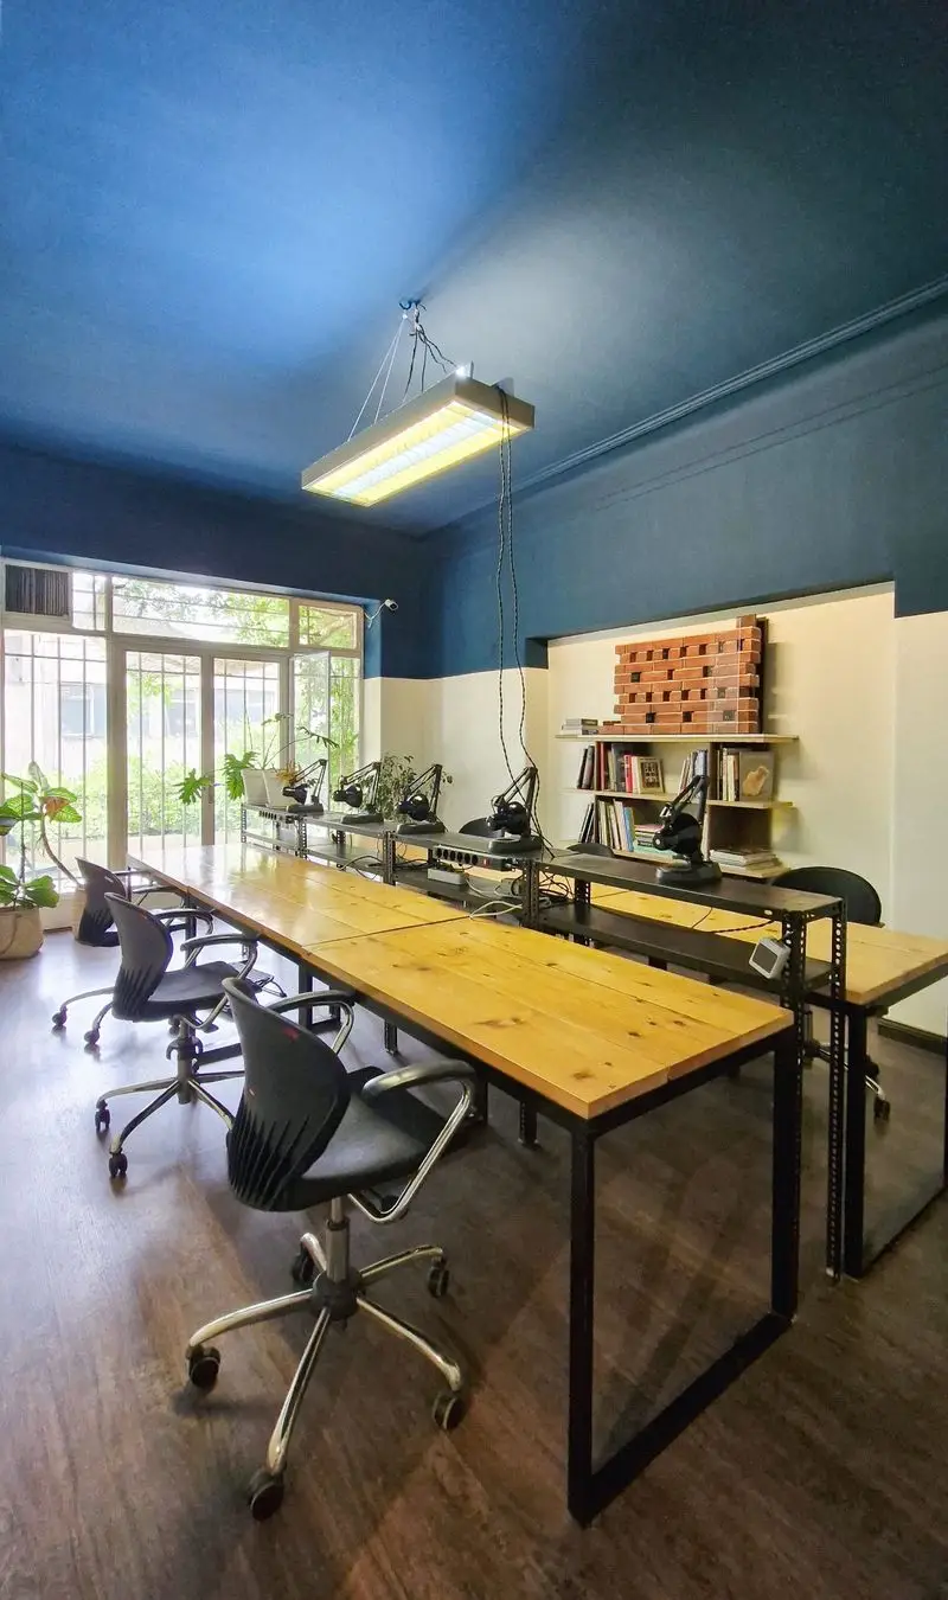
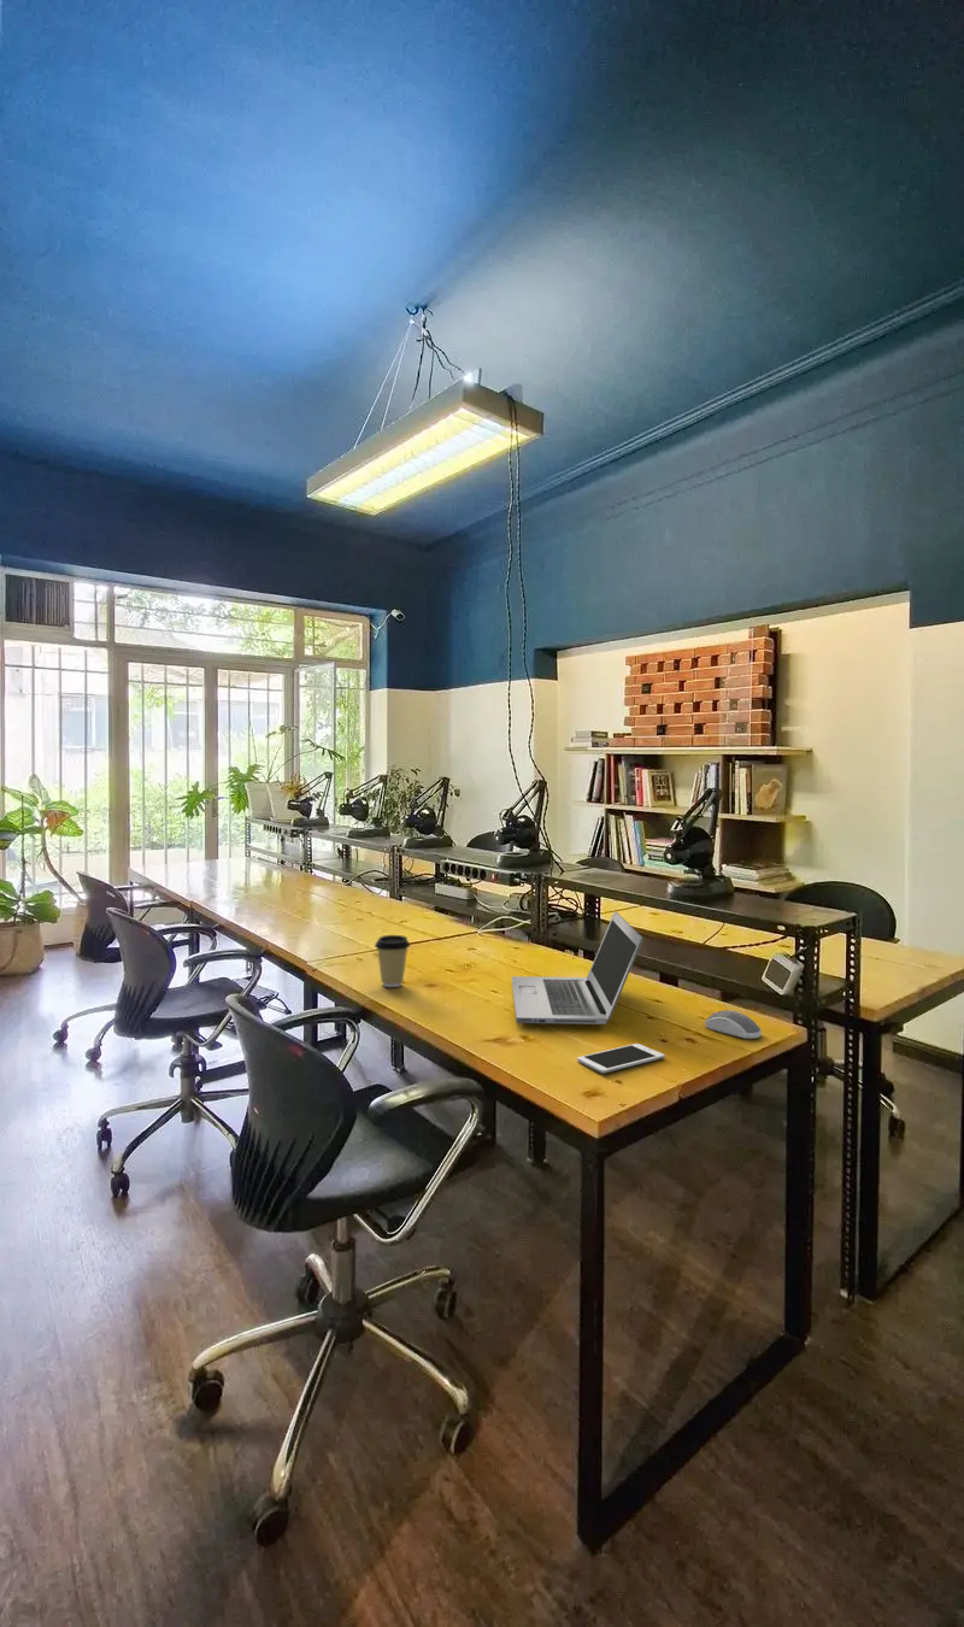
+ computer mouse (733, 1021)
+ coffee cup (392, 961)
+ cell phone (621, 1057)
+ laptop (570, 977)
